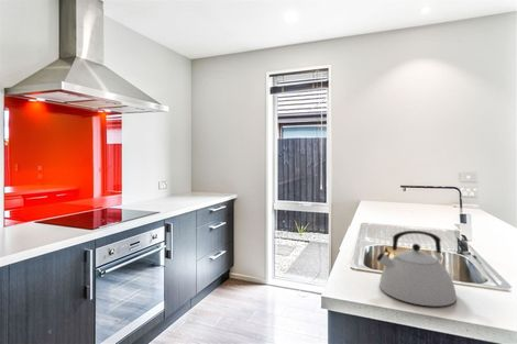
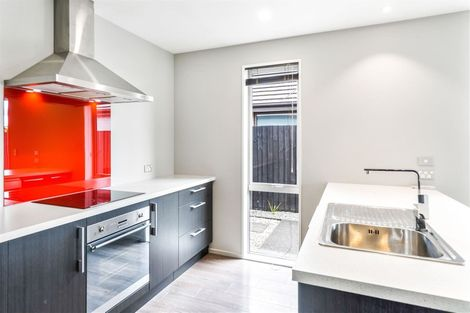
- kettle (414, 260)
